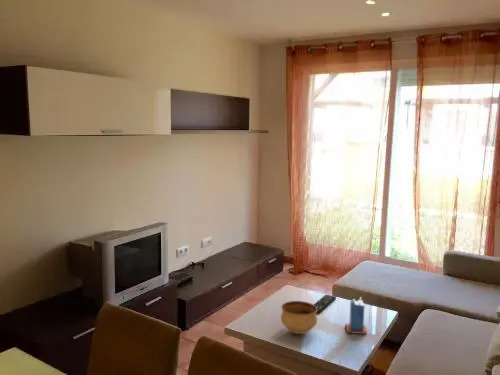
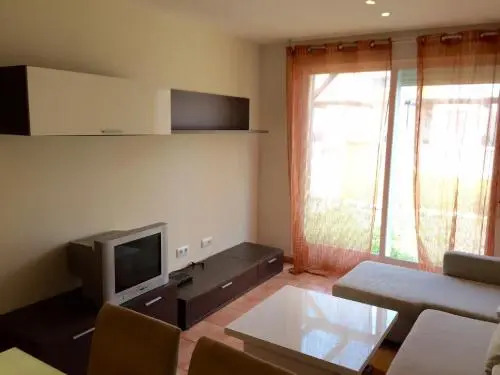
- candle (356, 313)
- remote control (322, 303)
- bowl (298, 320)
